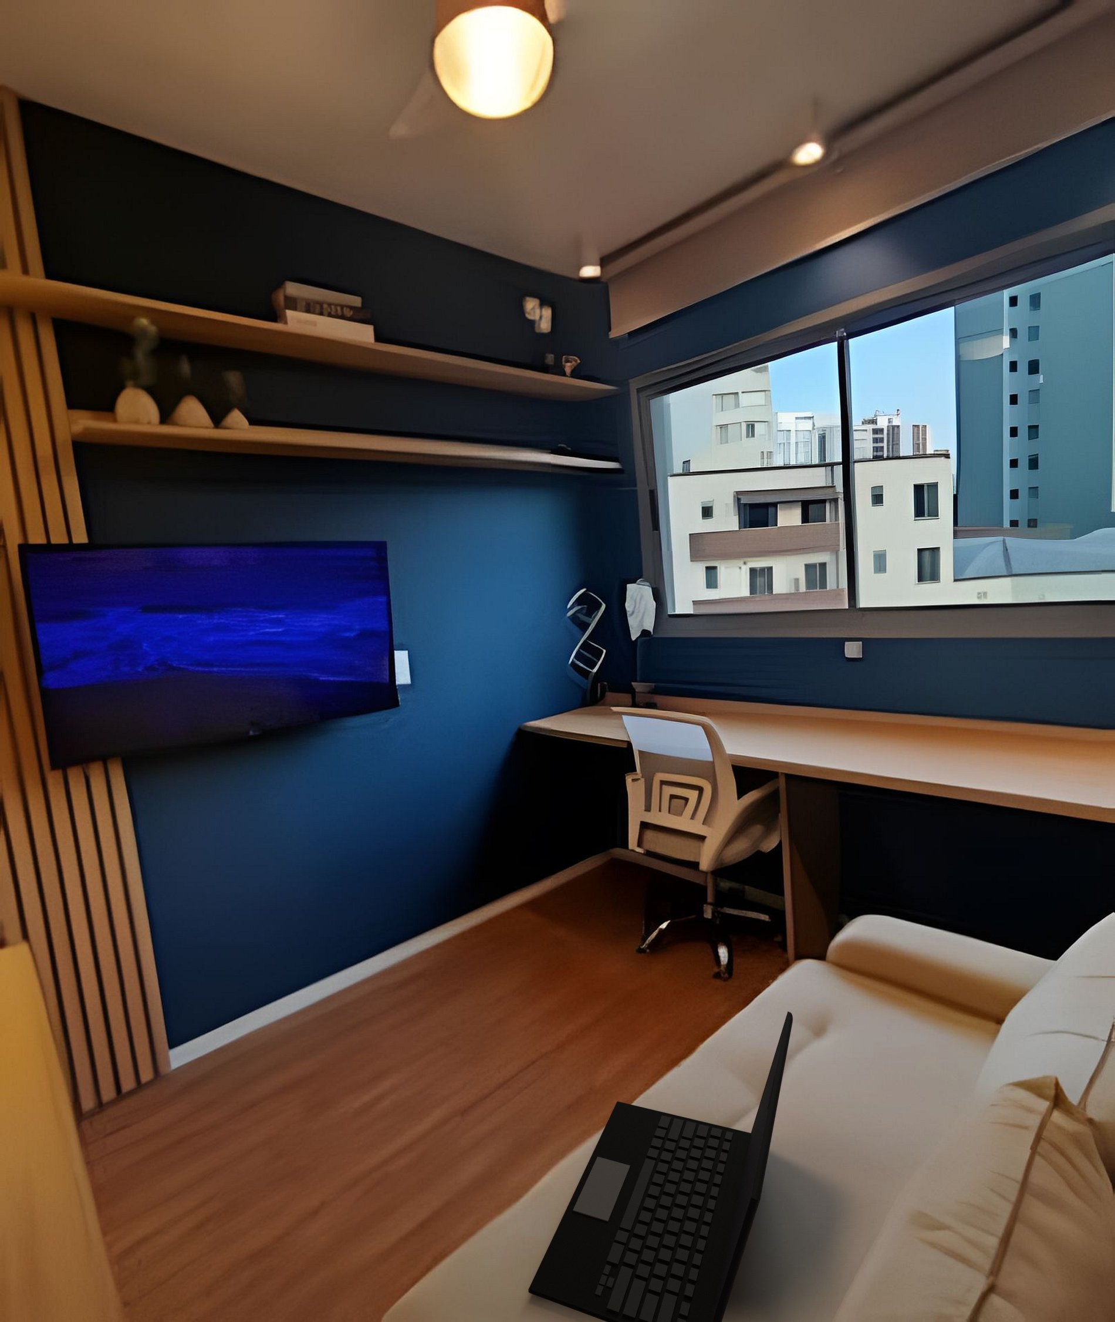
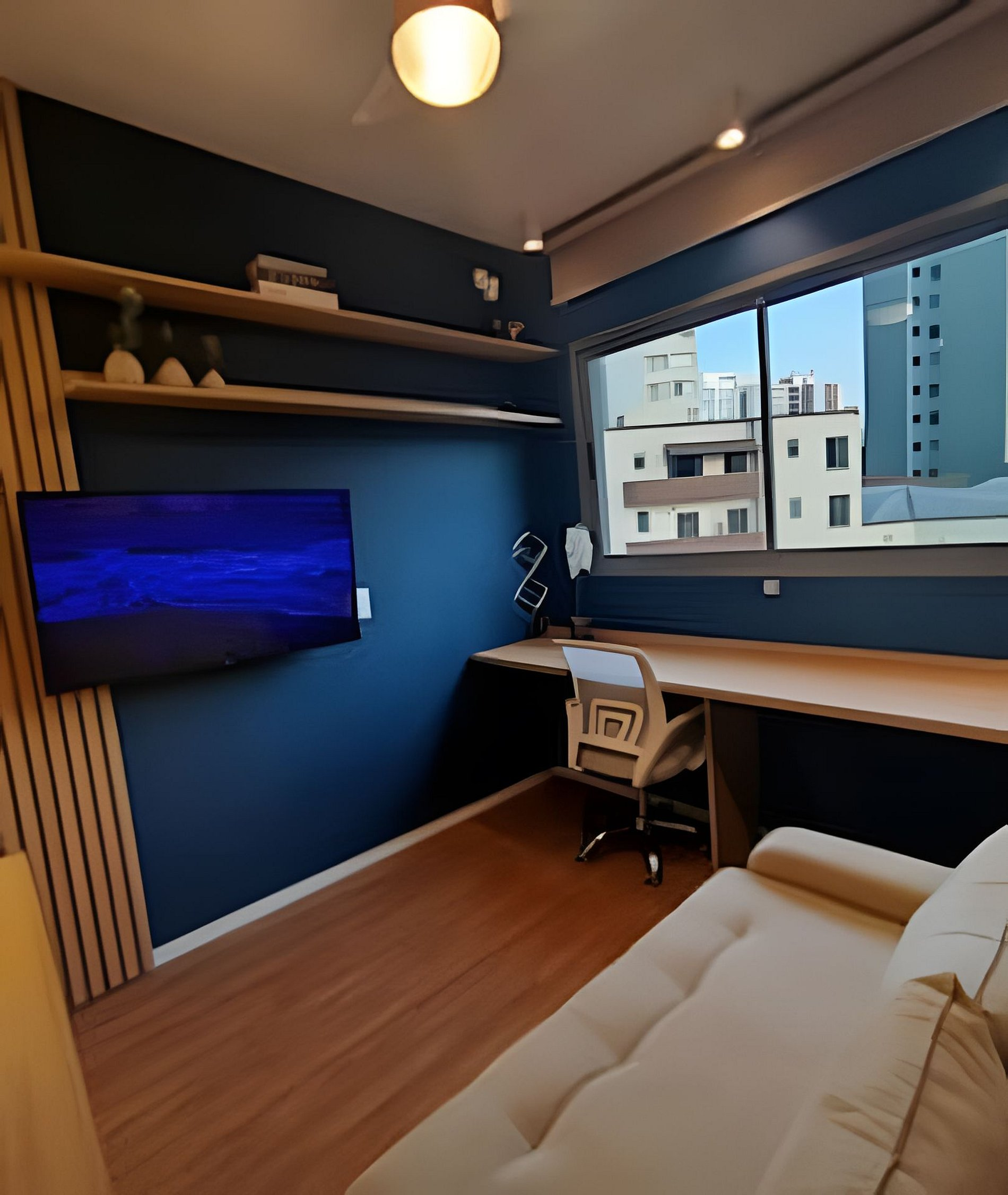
- laptop (671, 1143)
